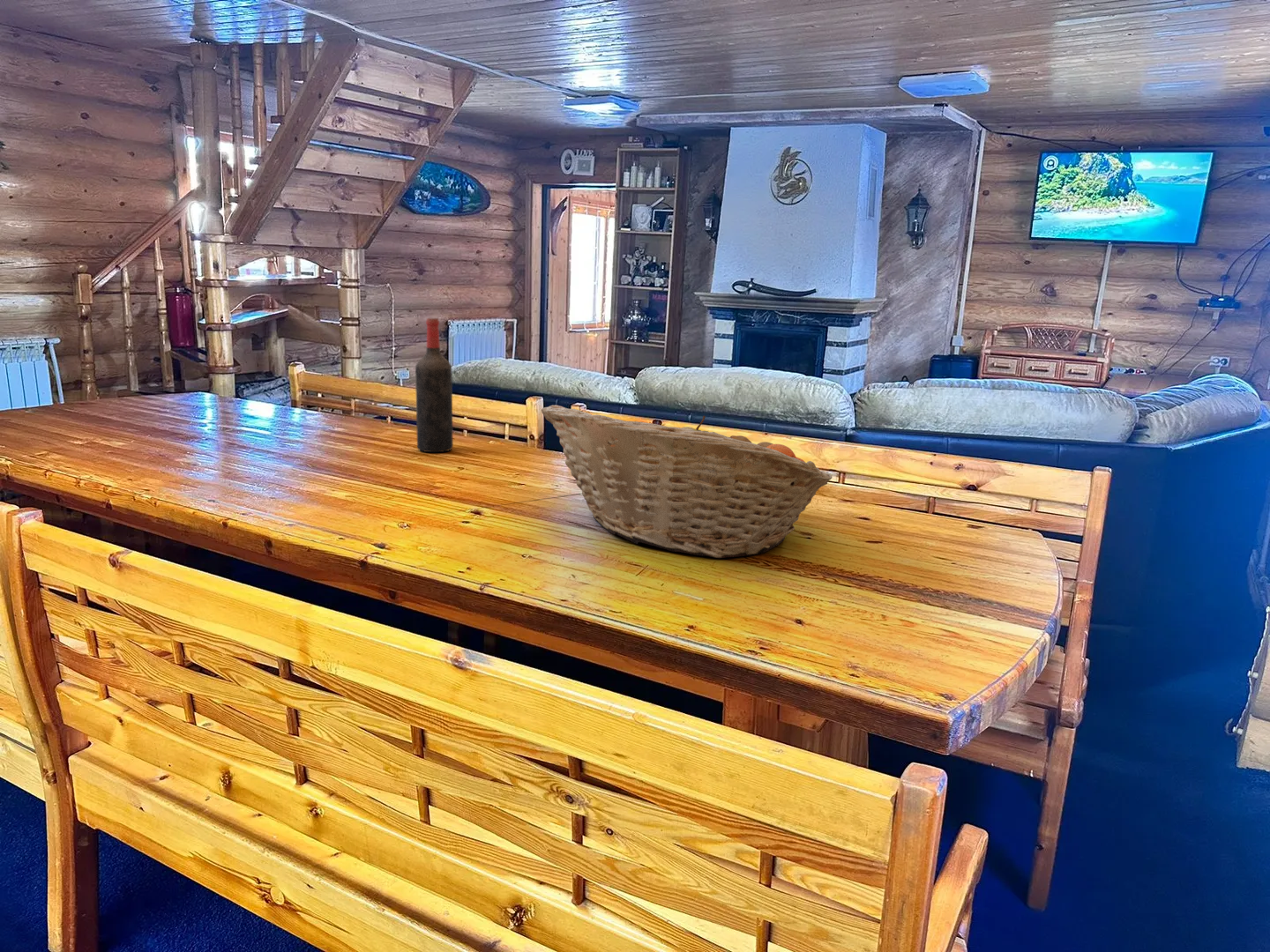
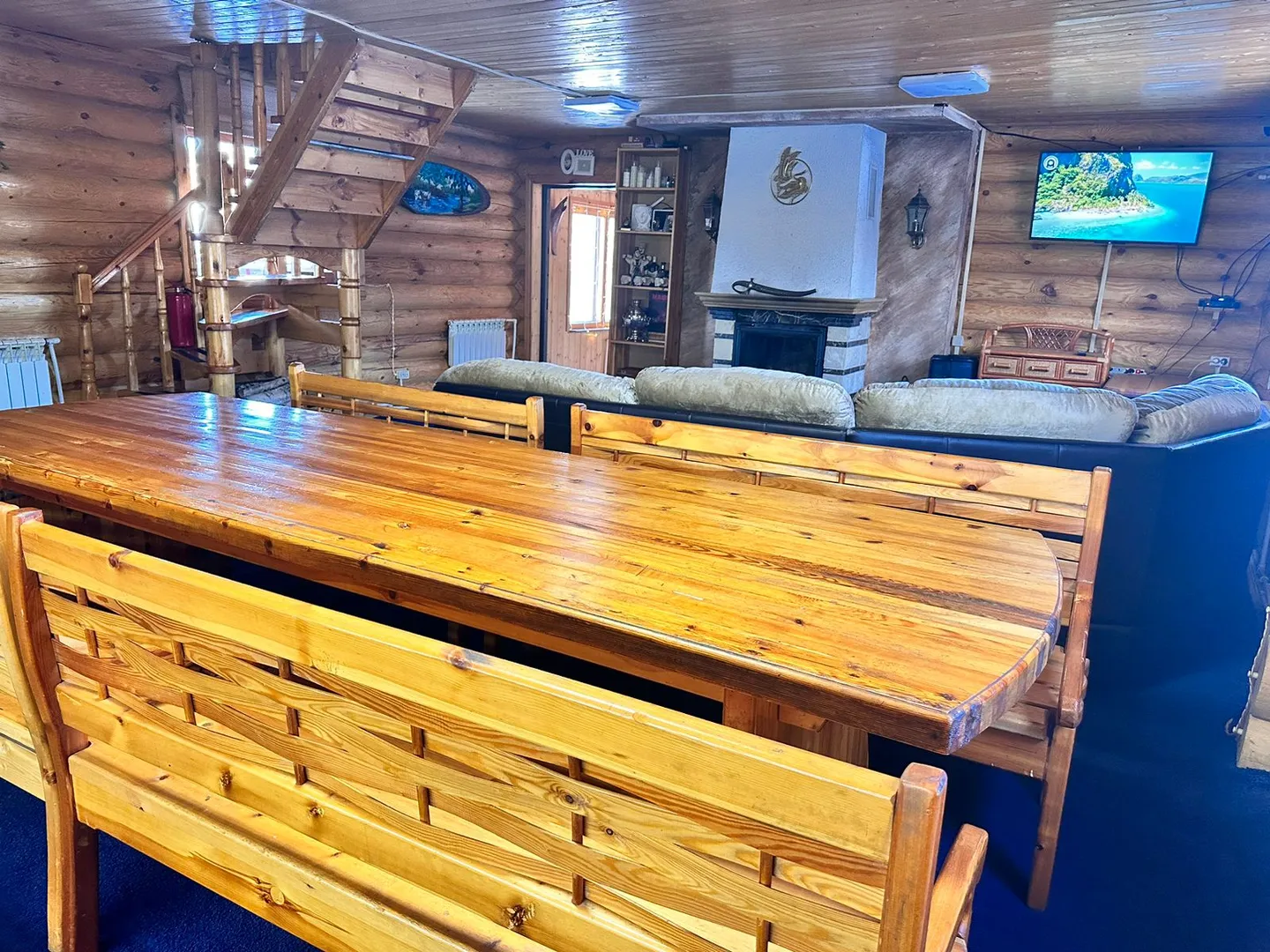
- fruit basket (680, 467)
- wine bottle (434, 384)
